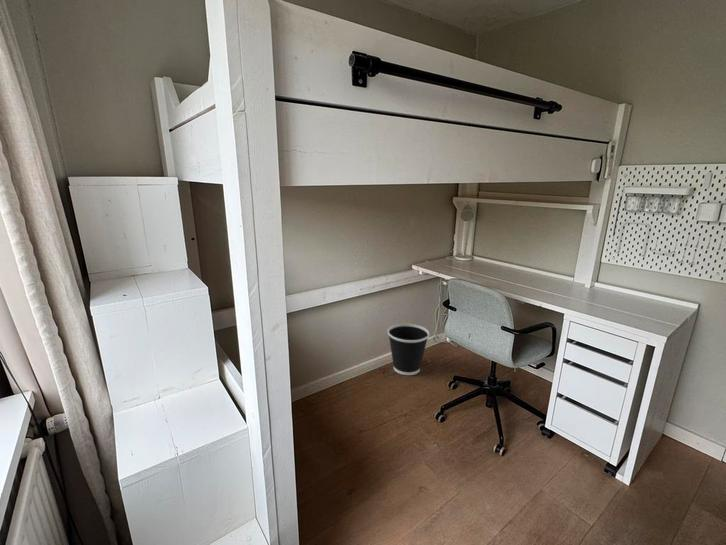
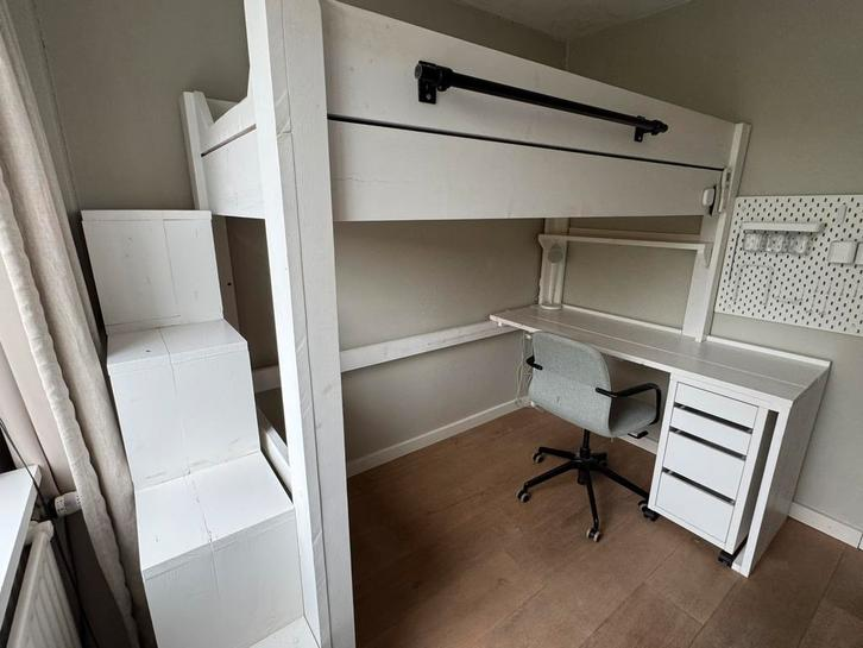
- wastebasket (407, 350)
